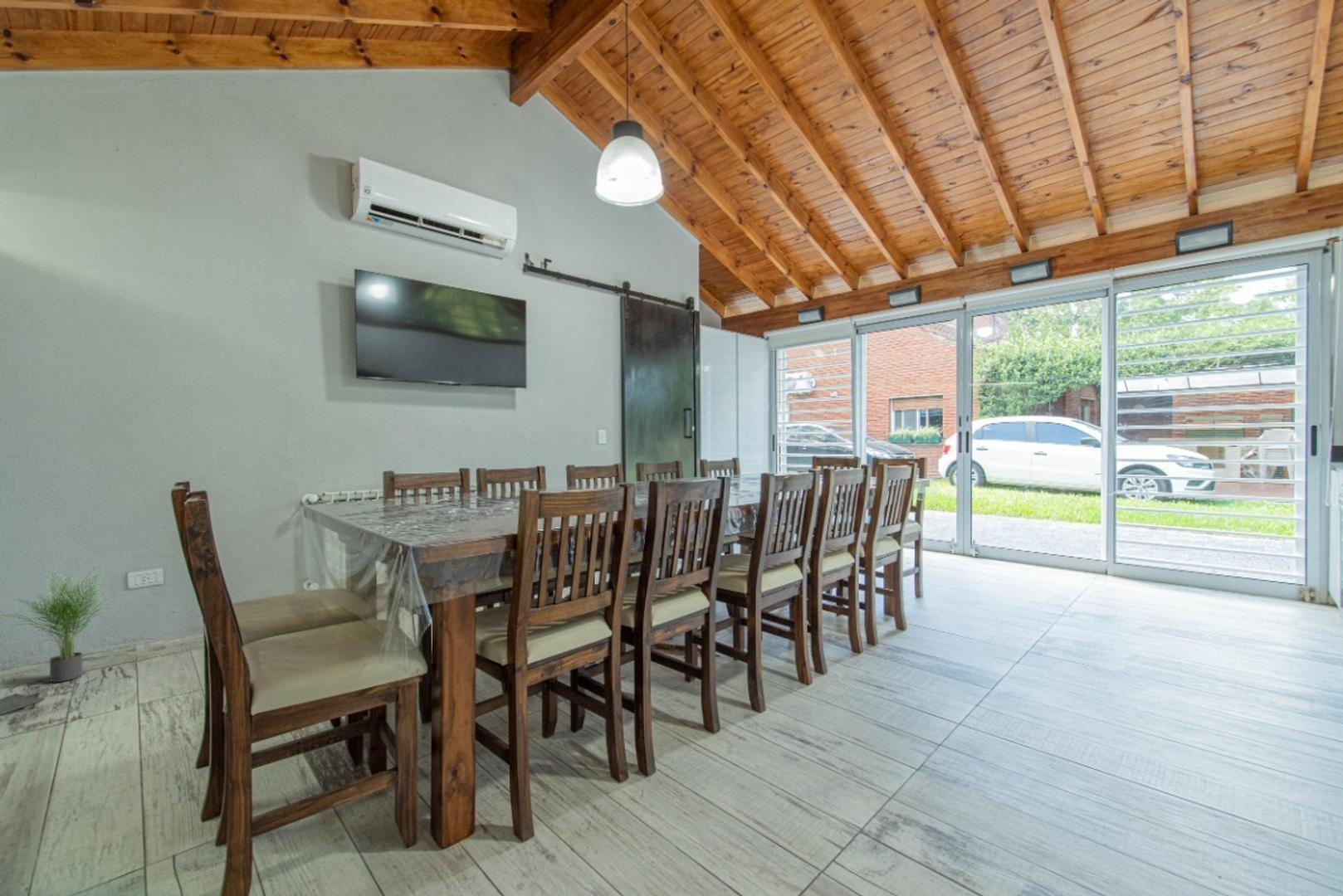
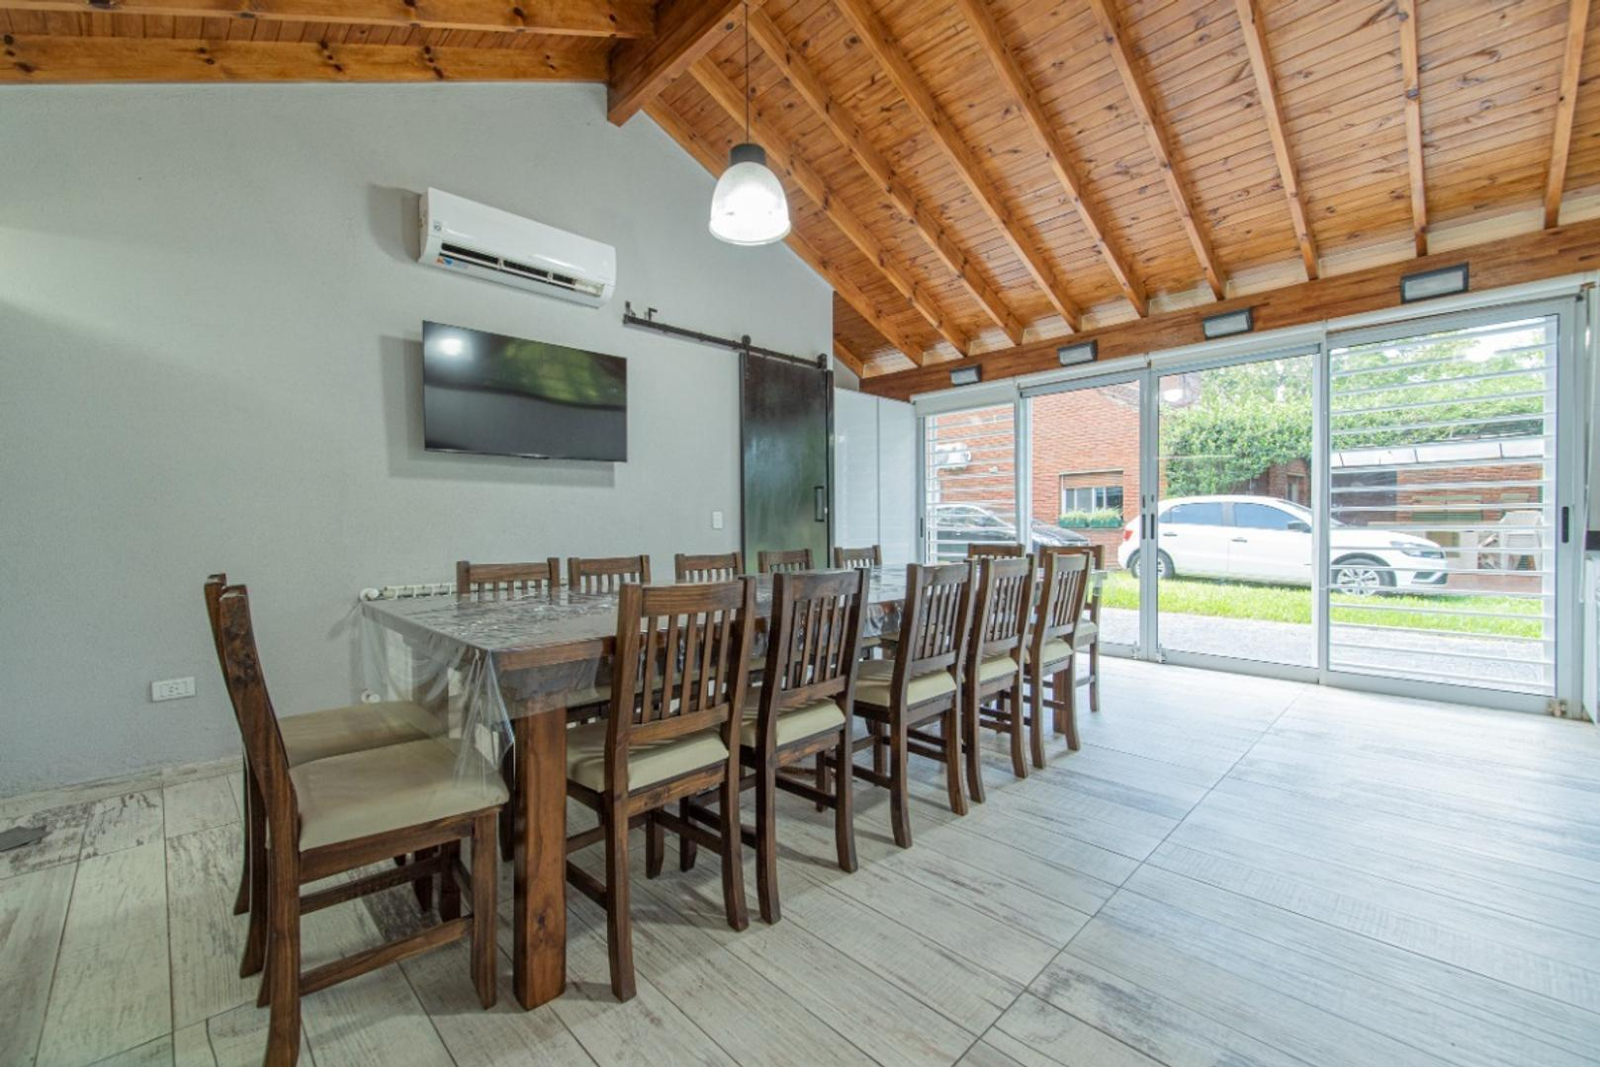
- potted plant (56, 624)
